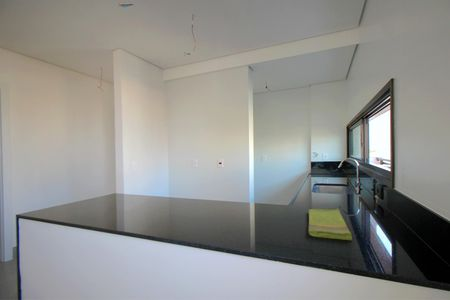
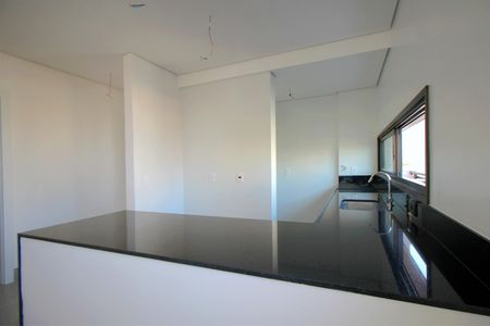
- dish towel (326, 220)
